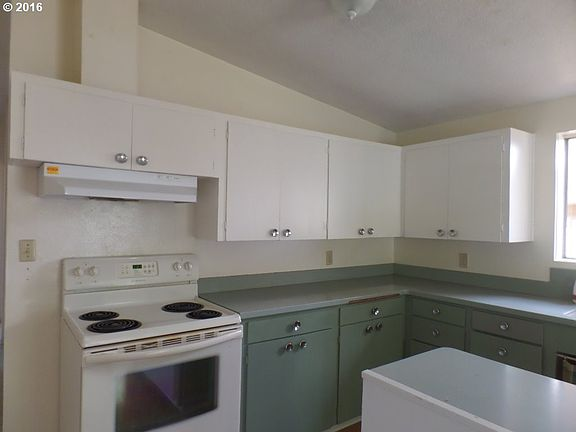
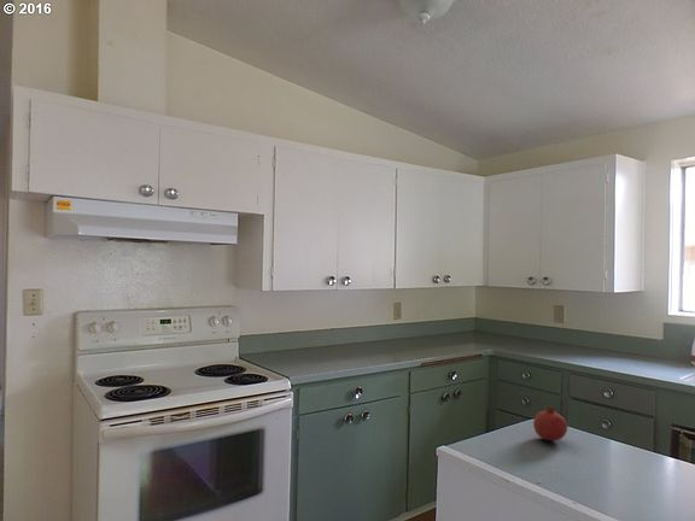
+ fruit (549, 422)
